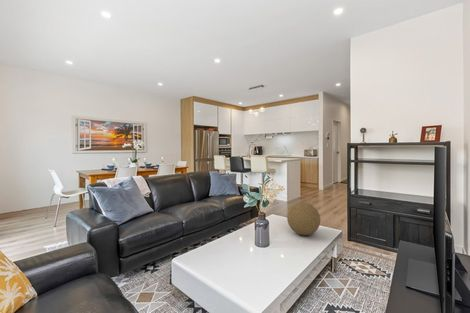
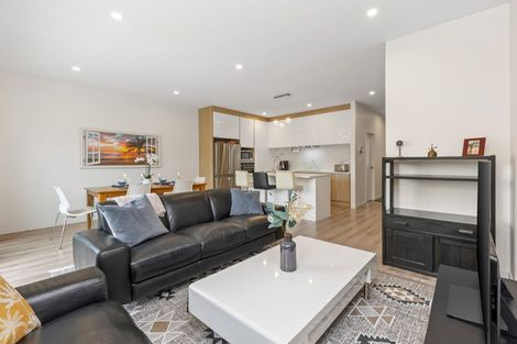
- decorative ball (303, 218)
